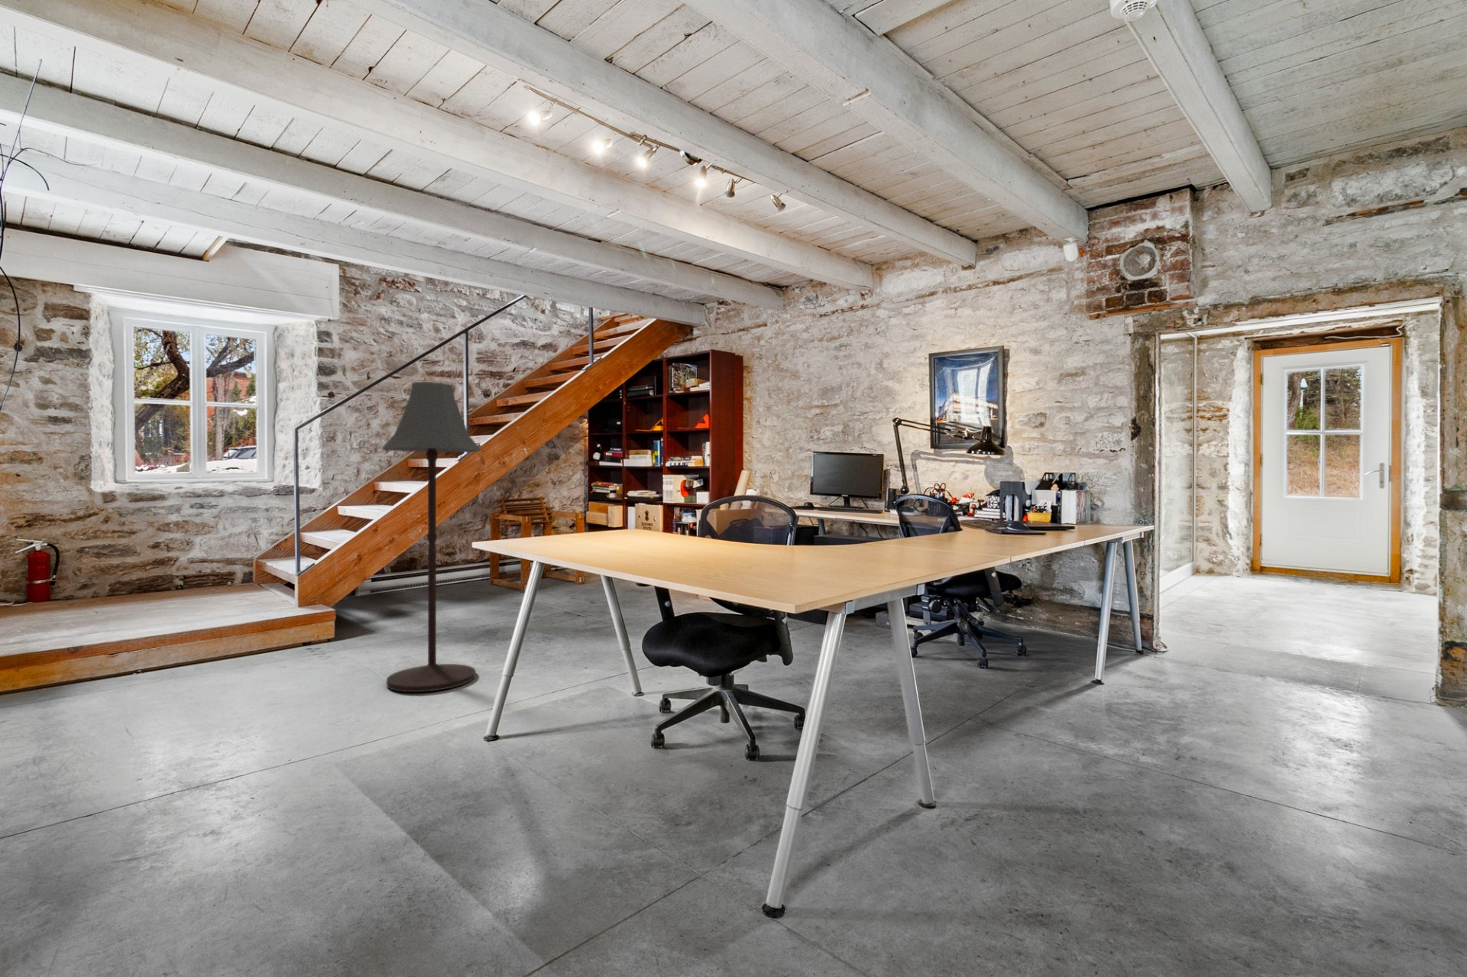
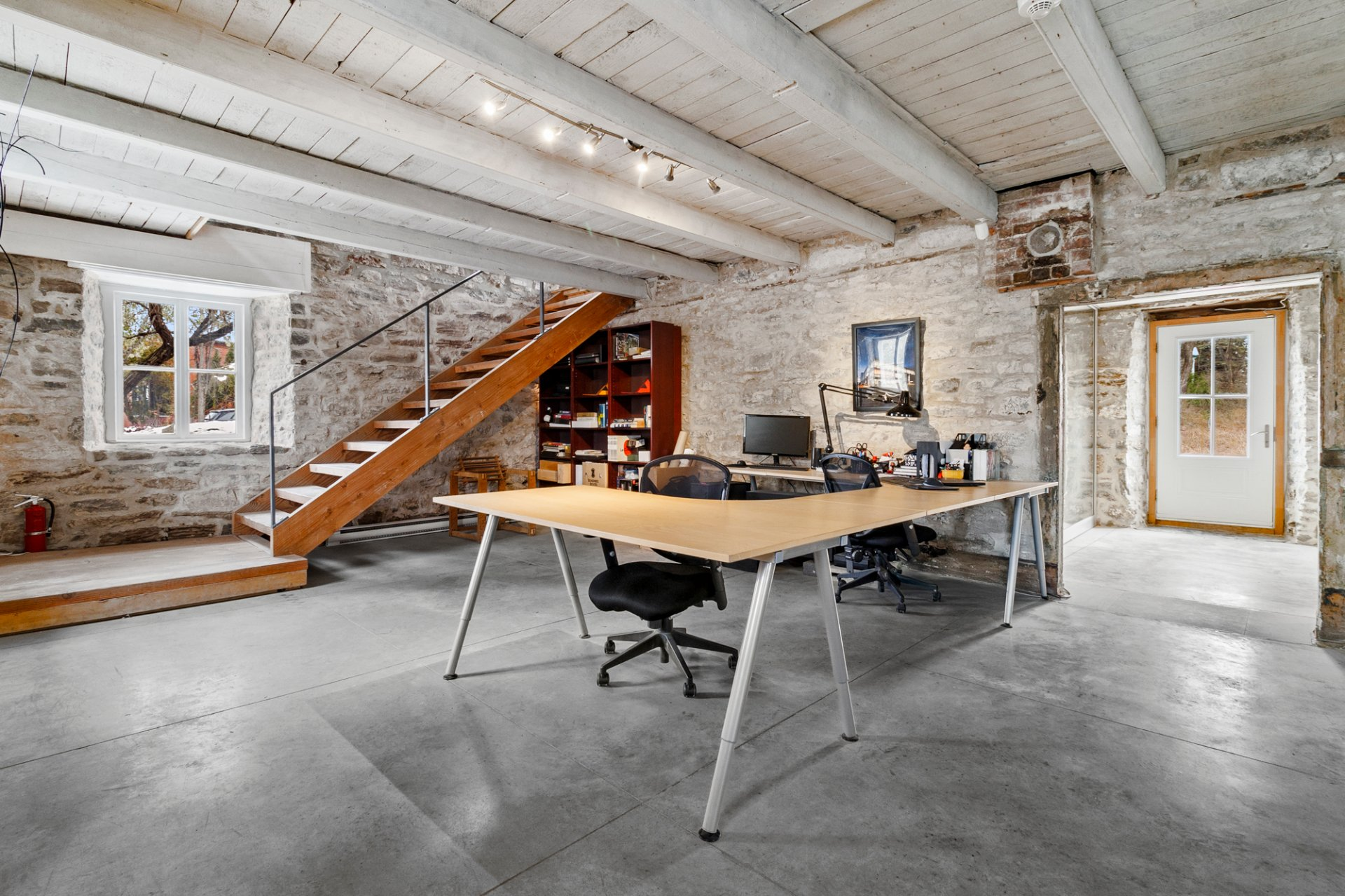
- floor lamp (432, 532)
